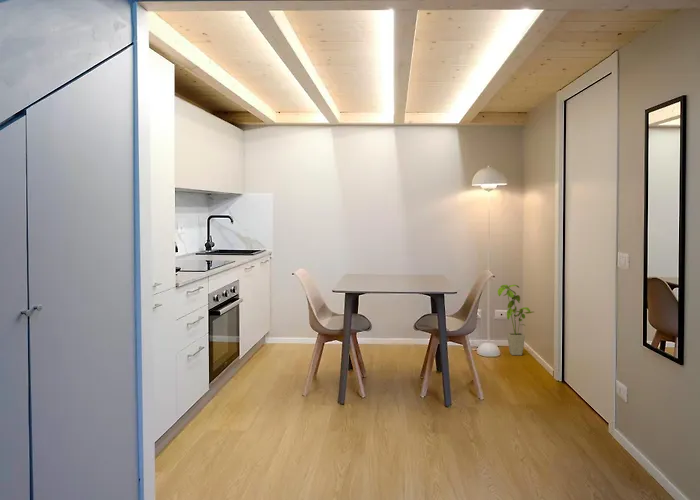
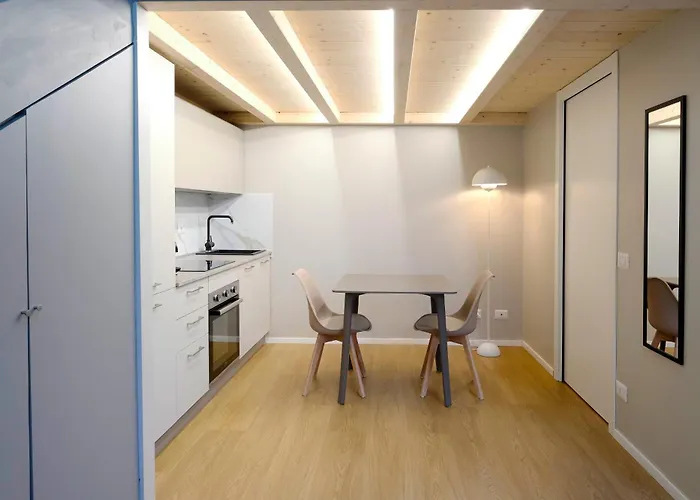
- house plant (512, 320)
